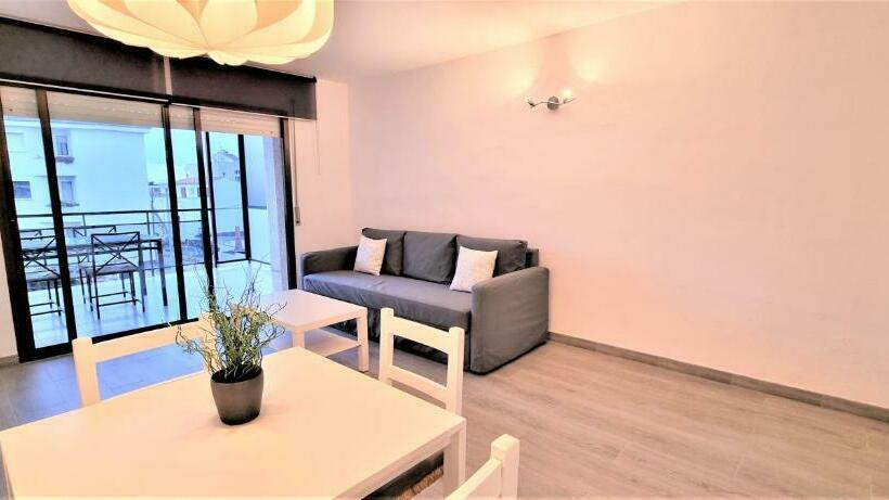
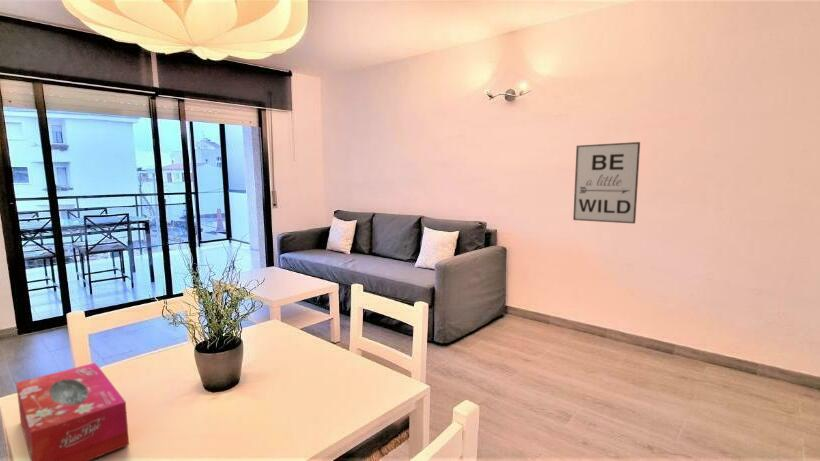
+ wall art (604, 183)
+ tissue box (70, 412)
